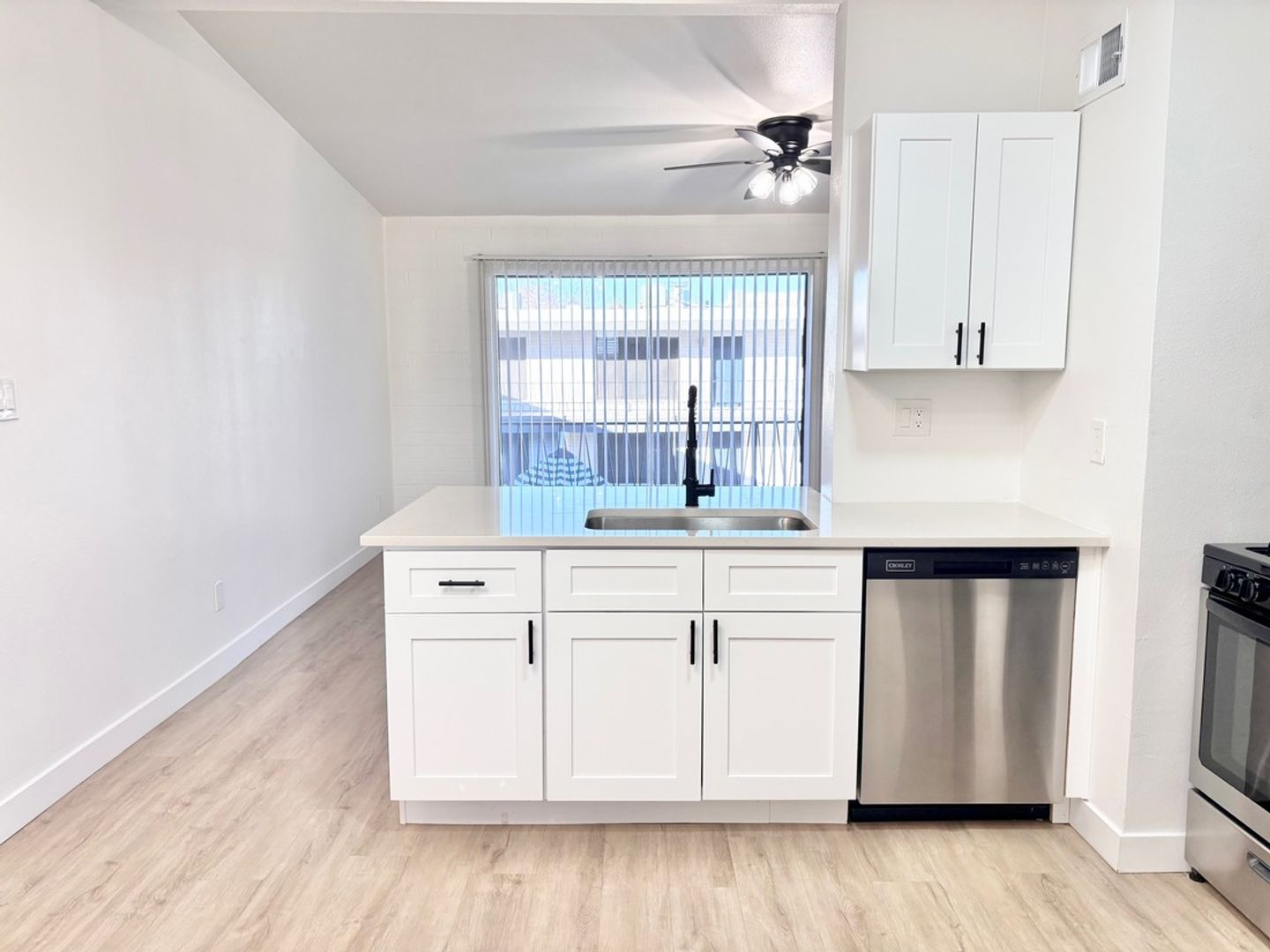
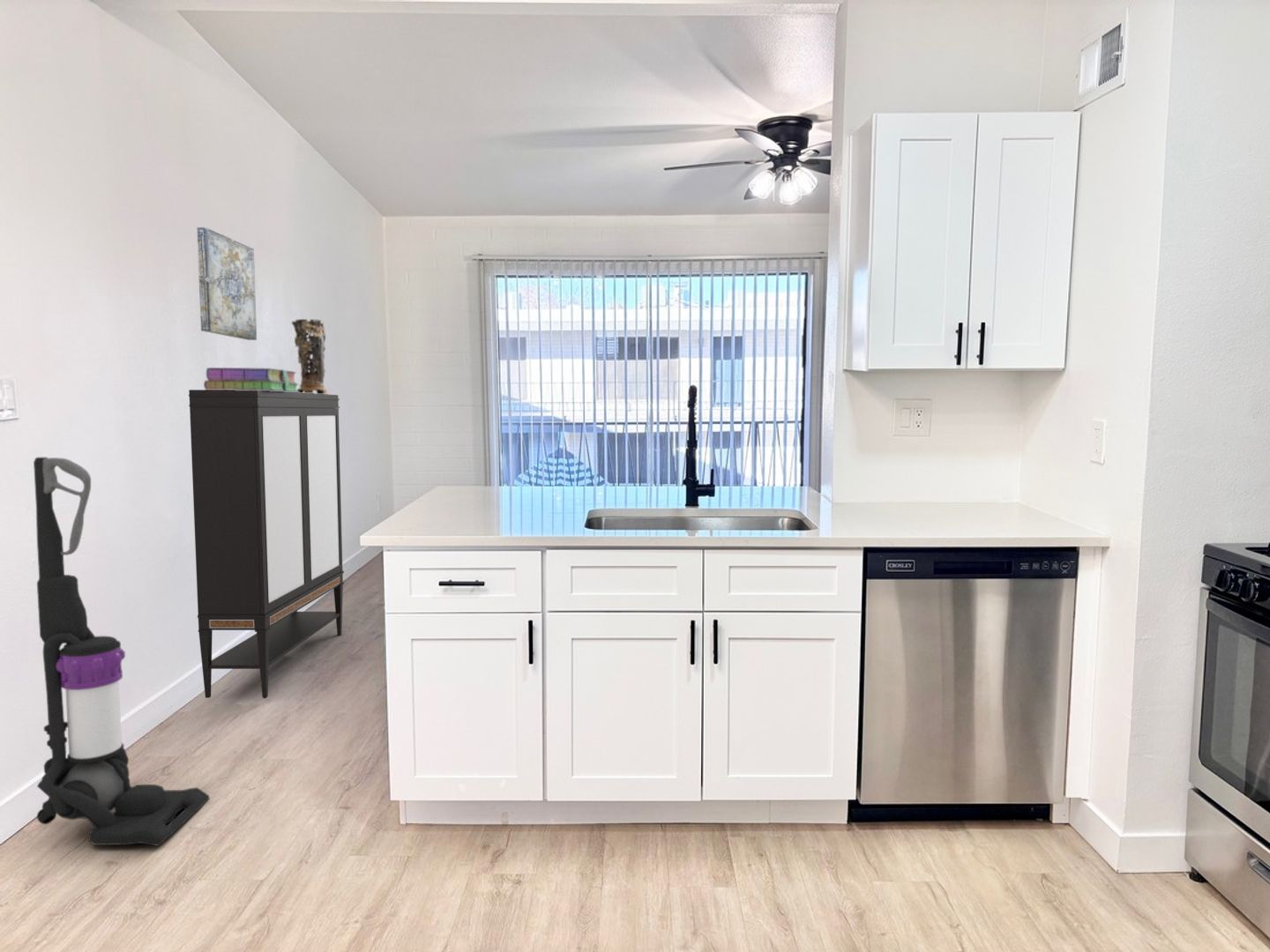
+ decorative vase (309, 356)
+ wall art (228, 286)
+ stack of books (253, 380)
+ storage cabinet (278, 531)
+ vacuum cleaner (103, 643)
